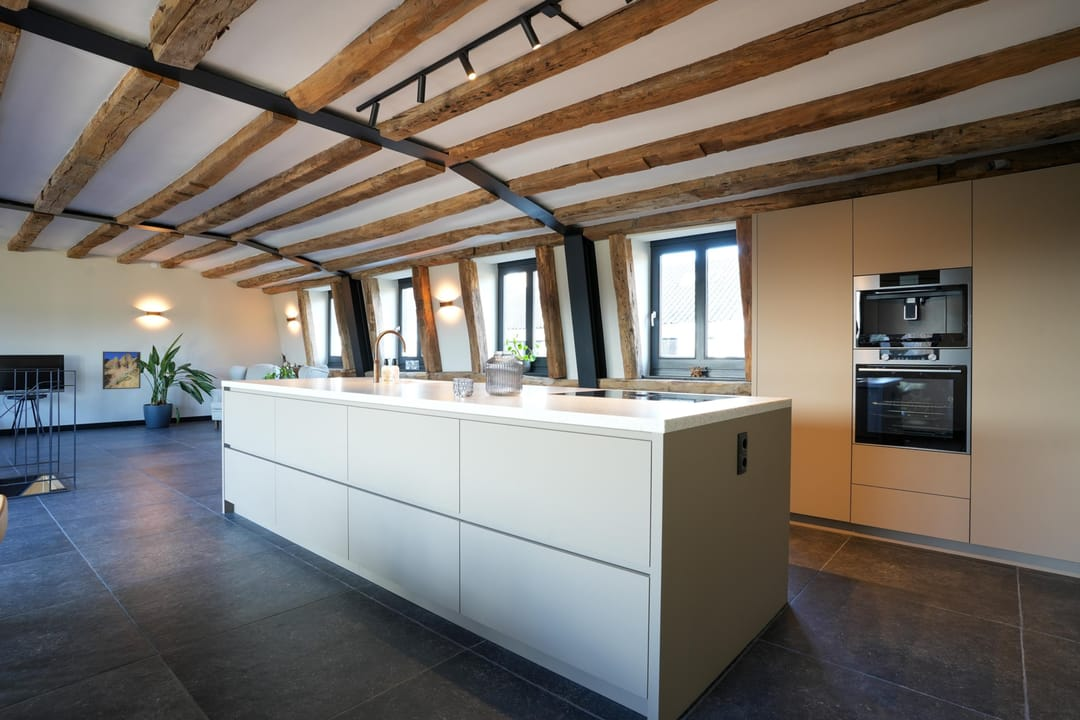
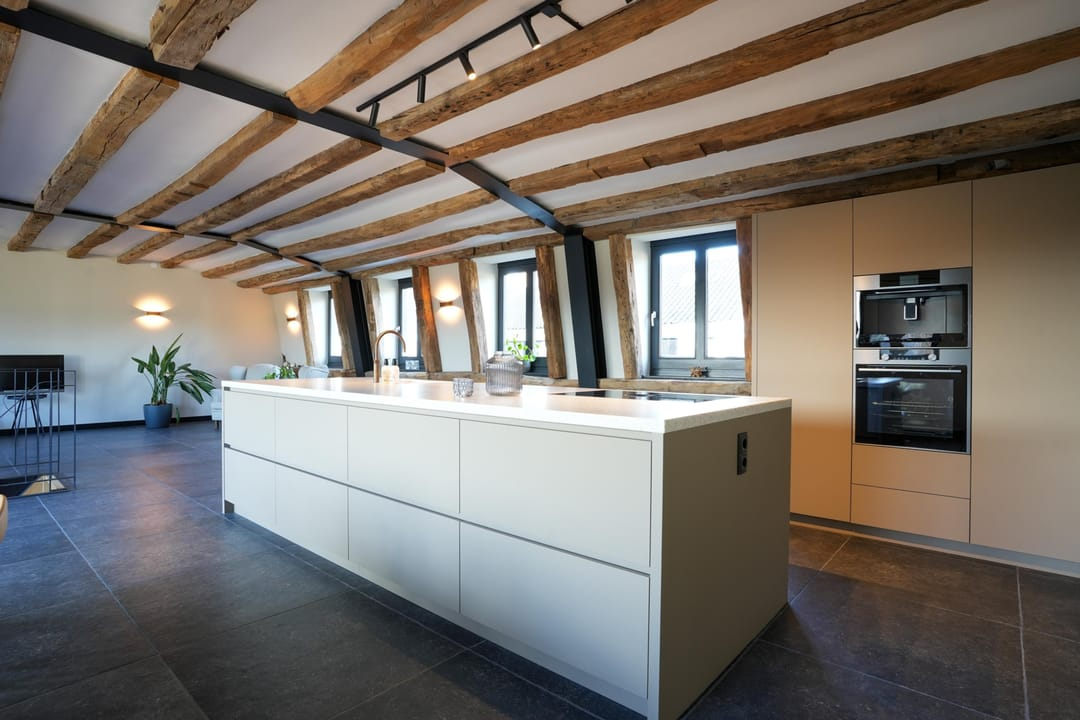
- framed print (121, 370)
